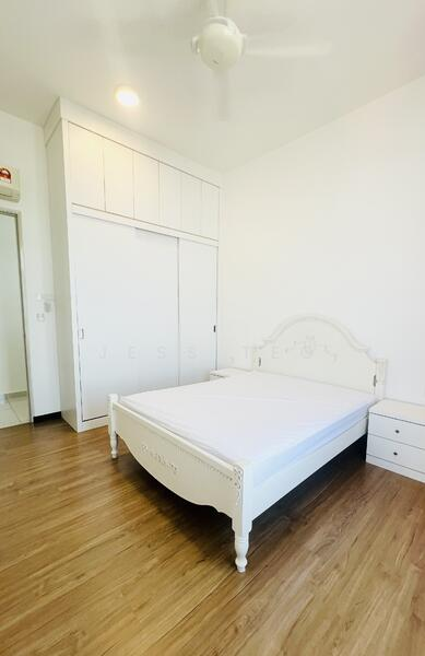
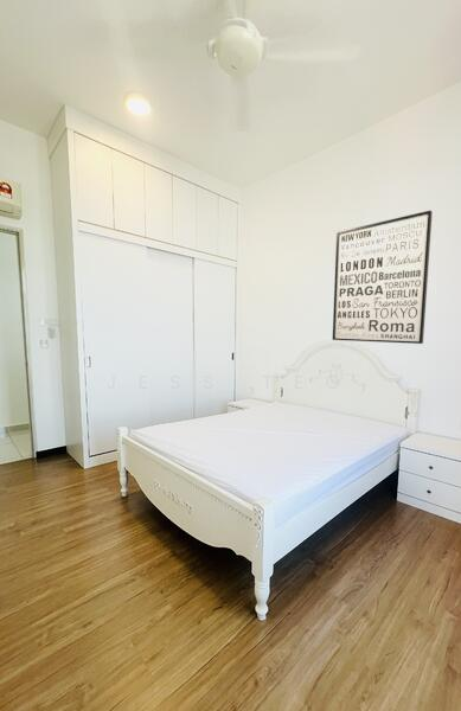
+ wall art (376, 283)
